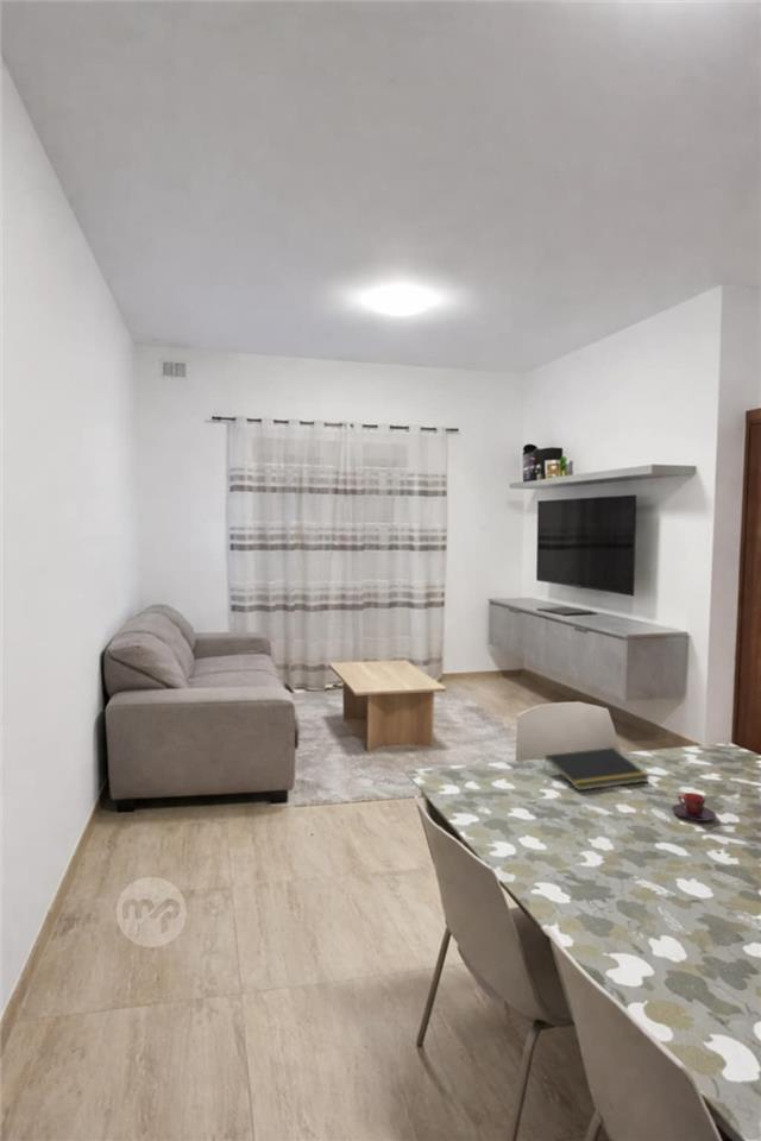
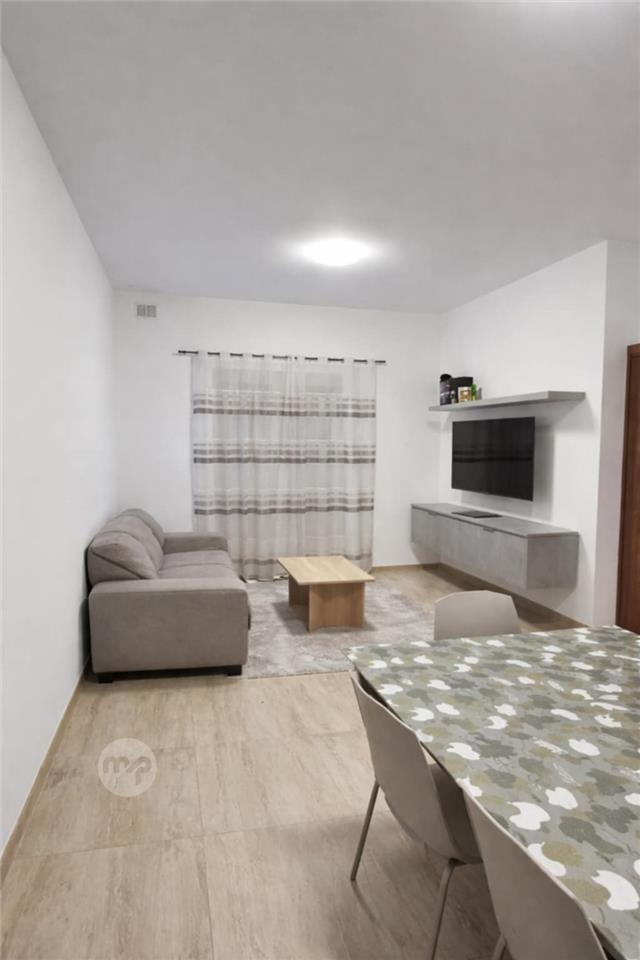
- notepad (596, 768)
- teacup (693, 805)
